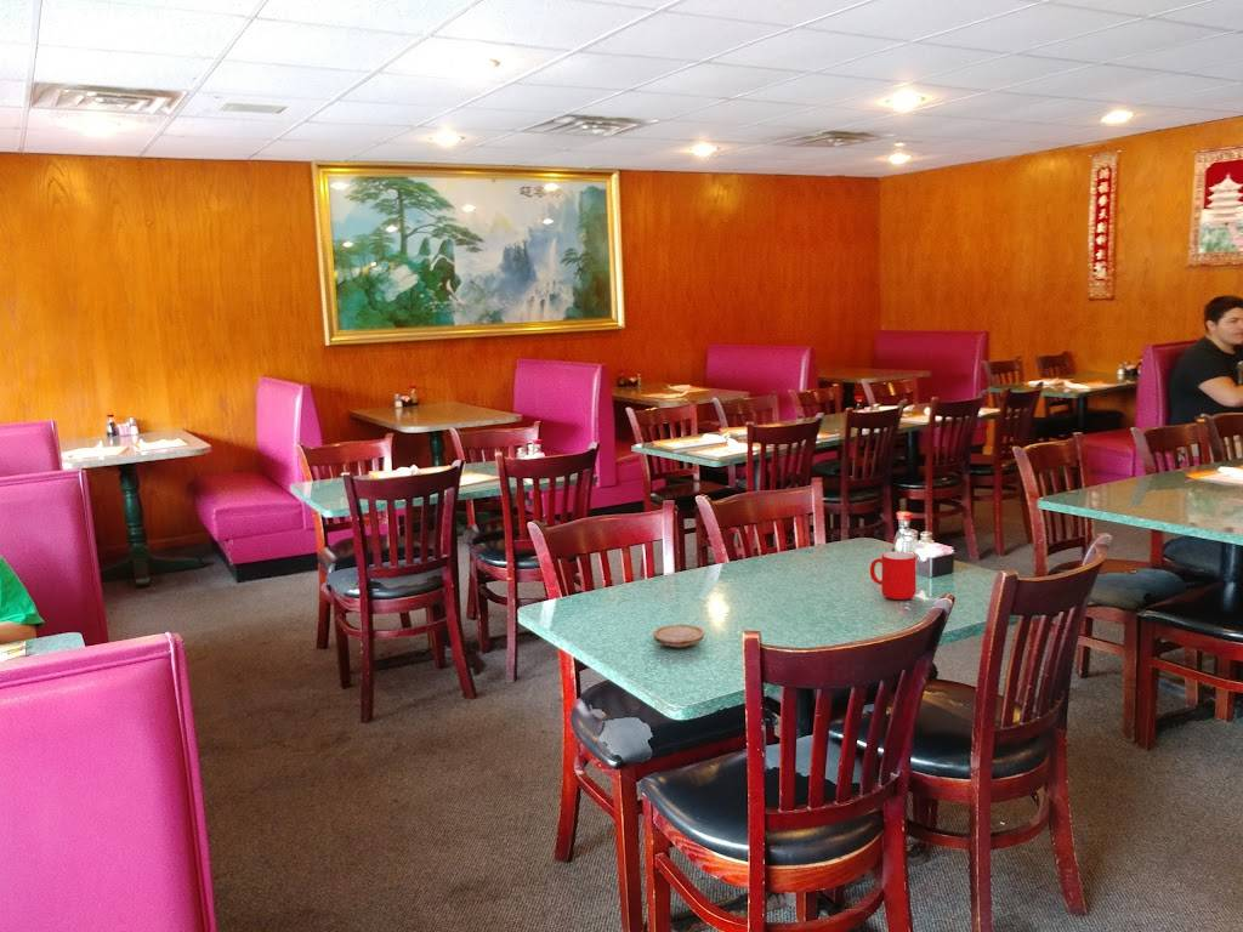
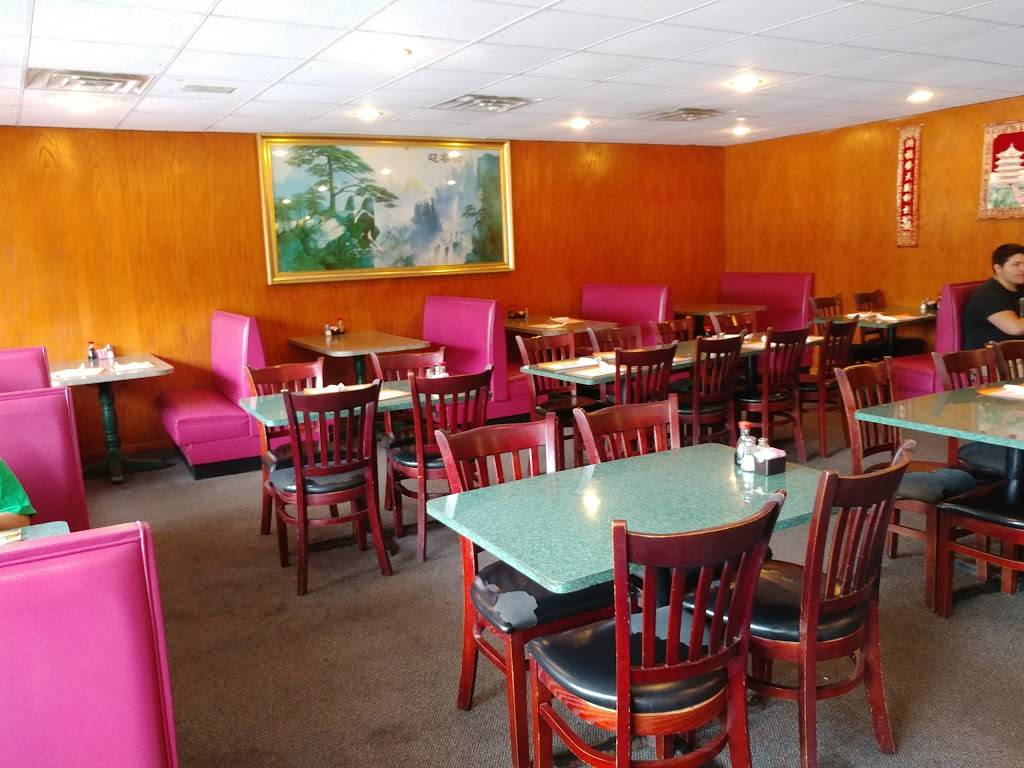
- cup (891, 574)
- wood slice (679, 637)
